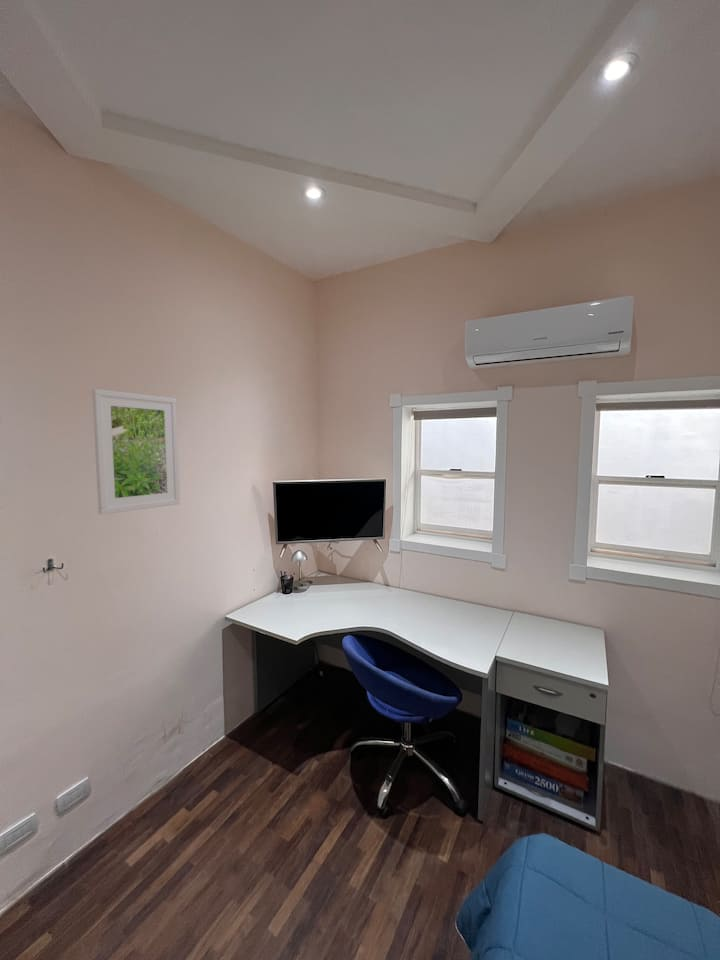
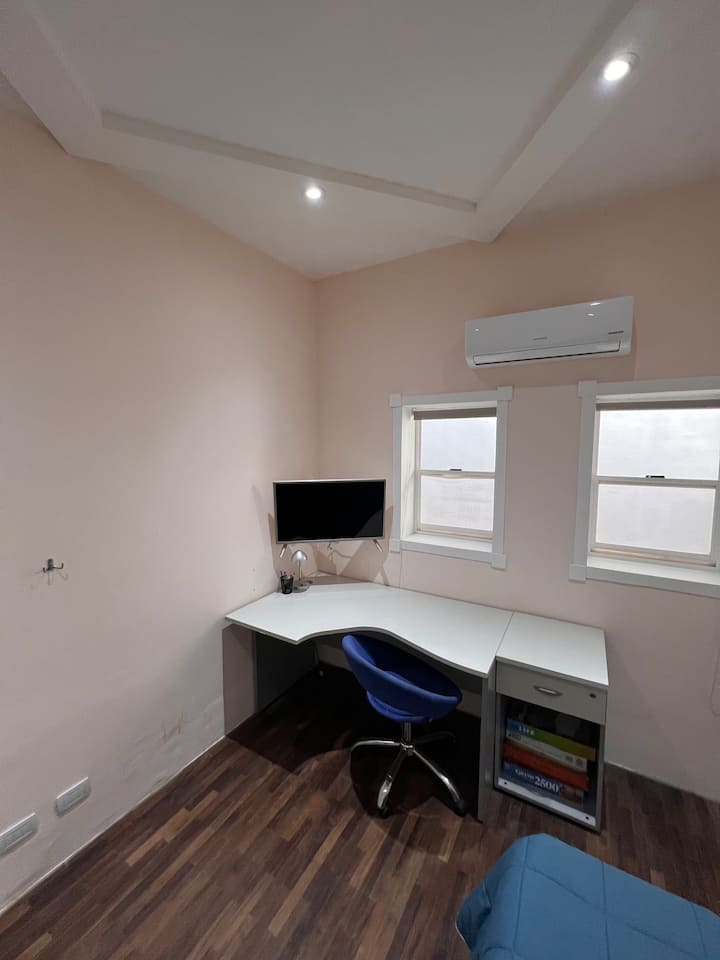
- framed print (140, 452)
